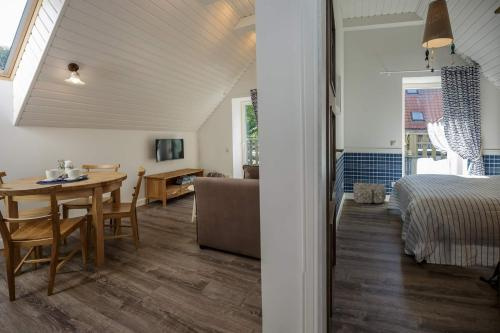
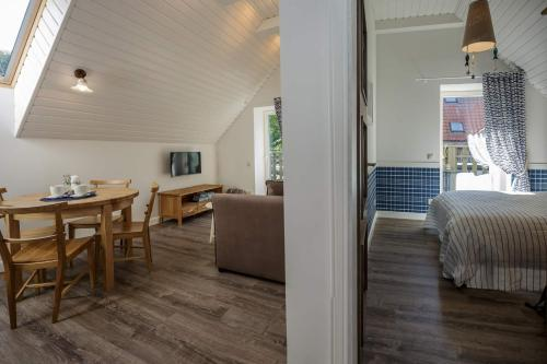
- backpack (369, 193)
